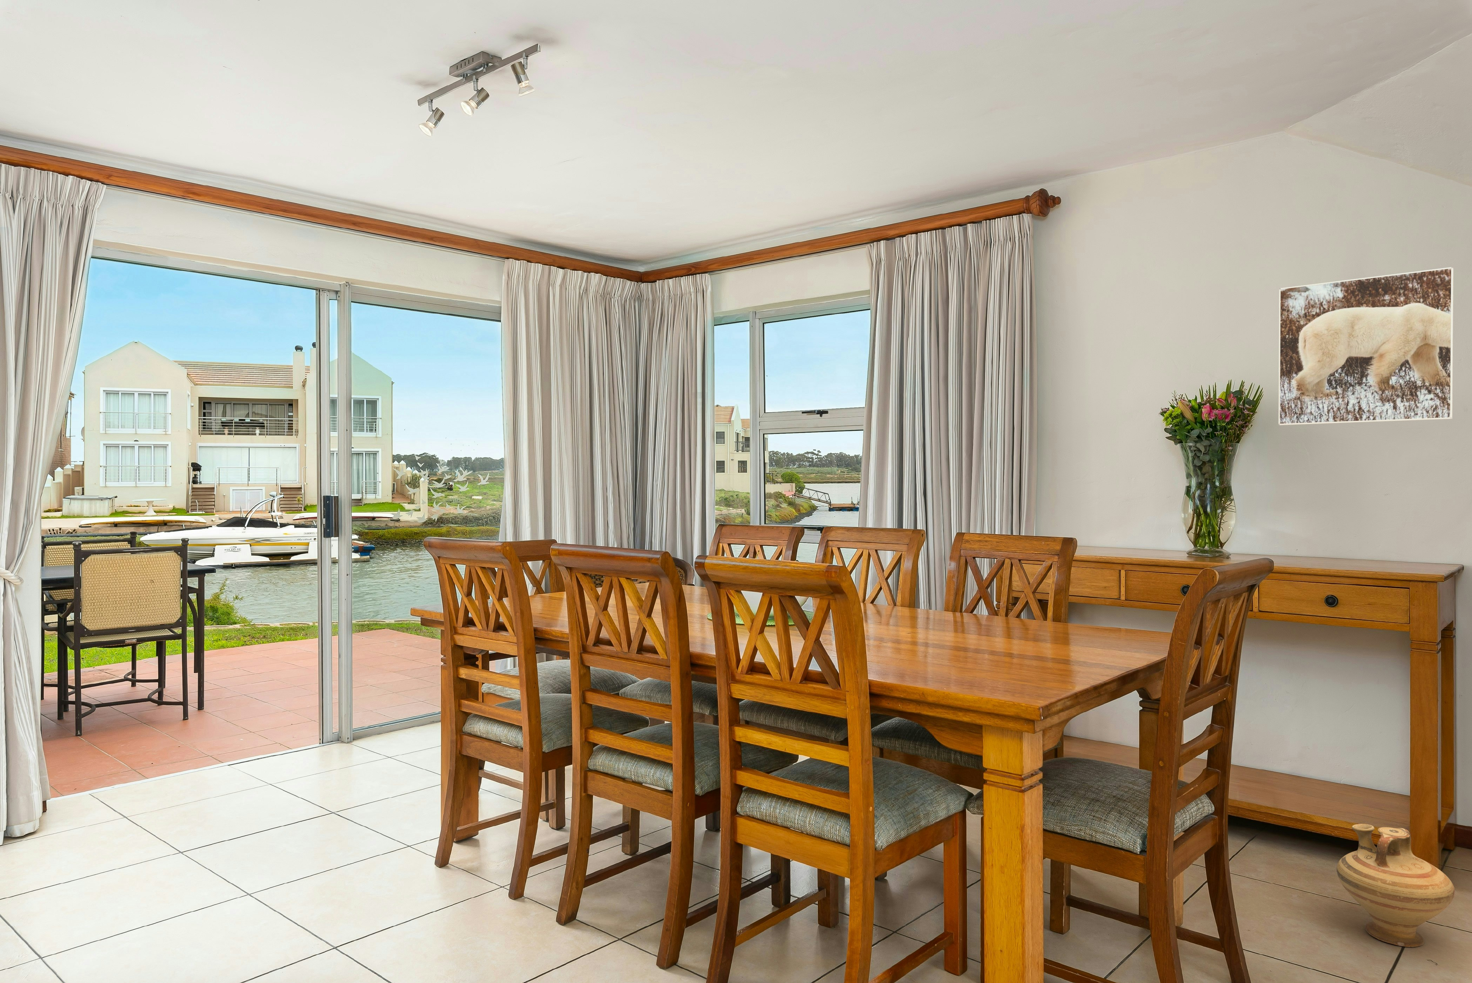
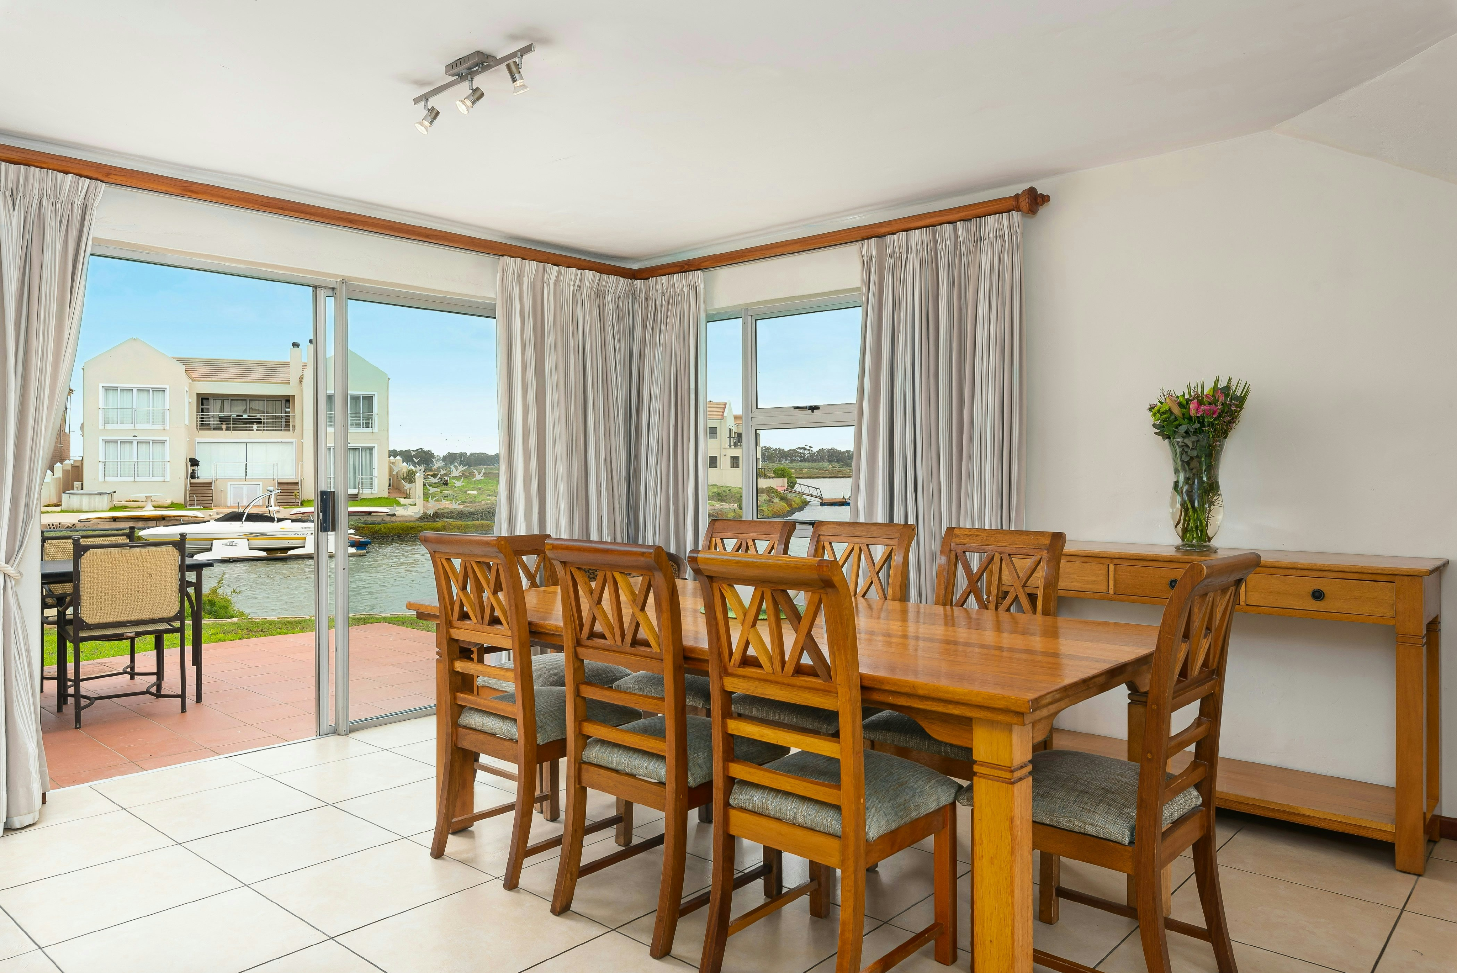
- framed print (1361, 350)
- ceramic jug (1394, 883)
